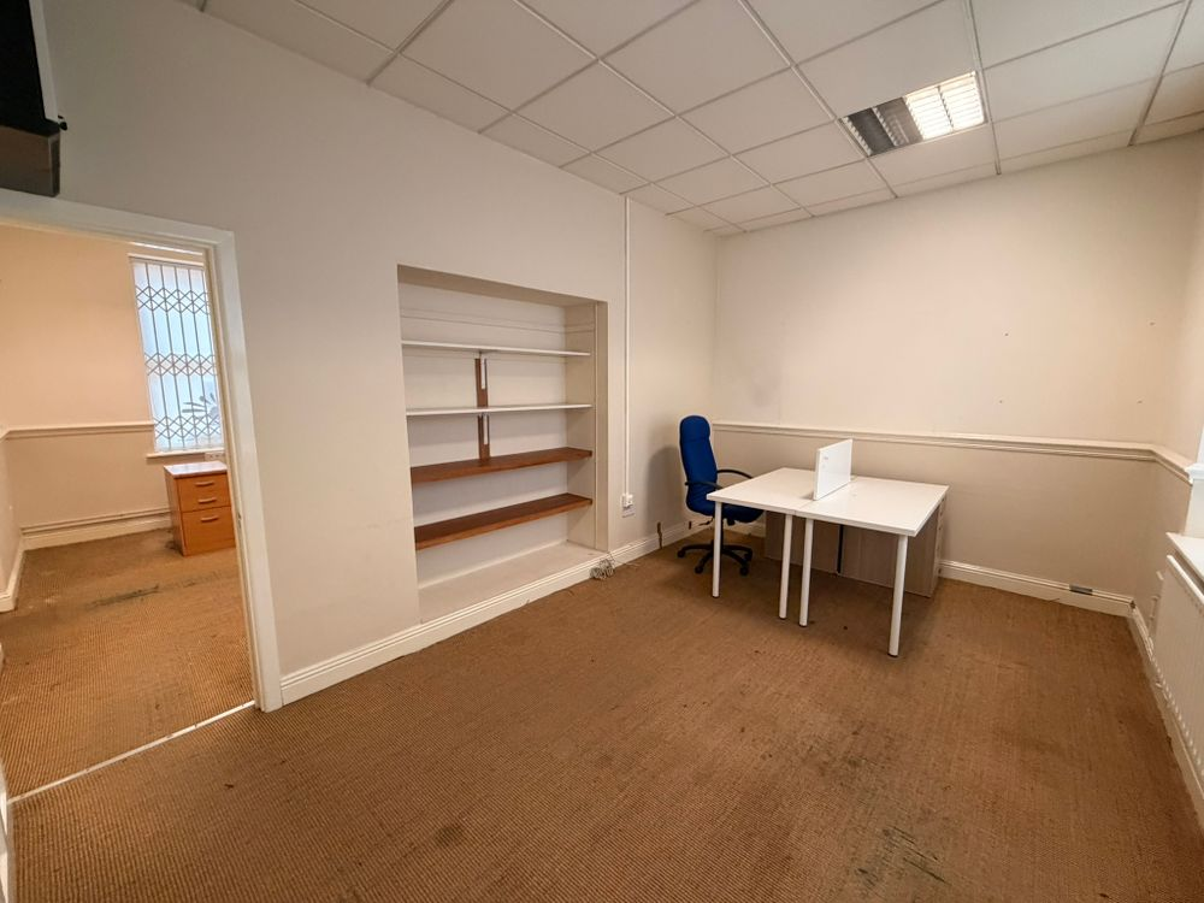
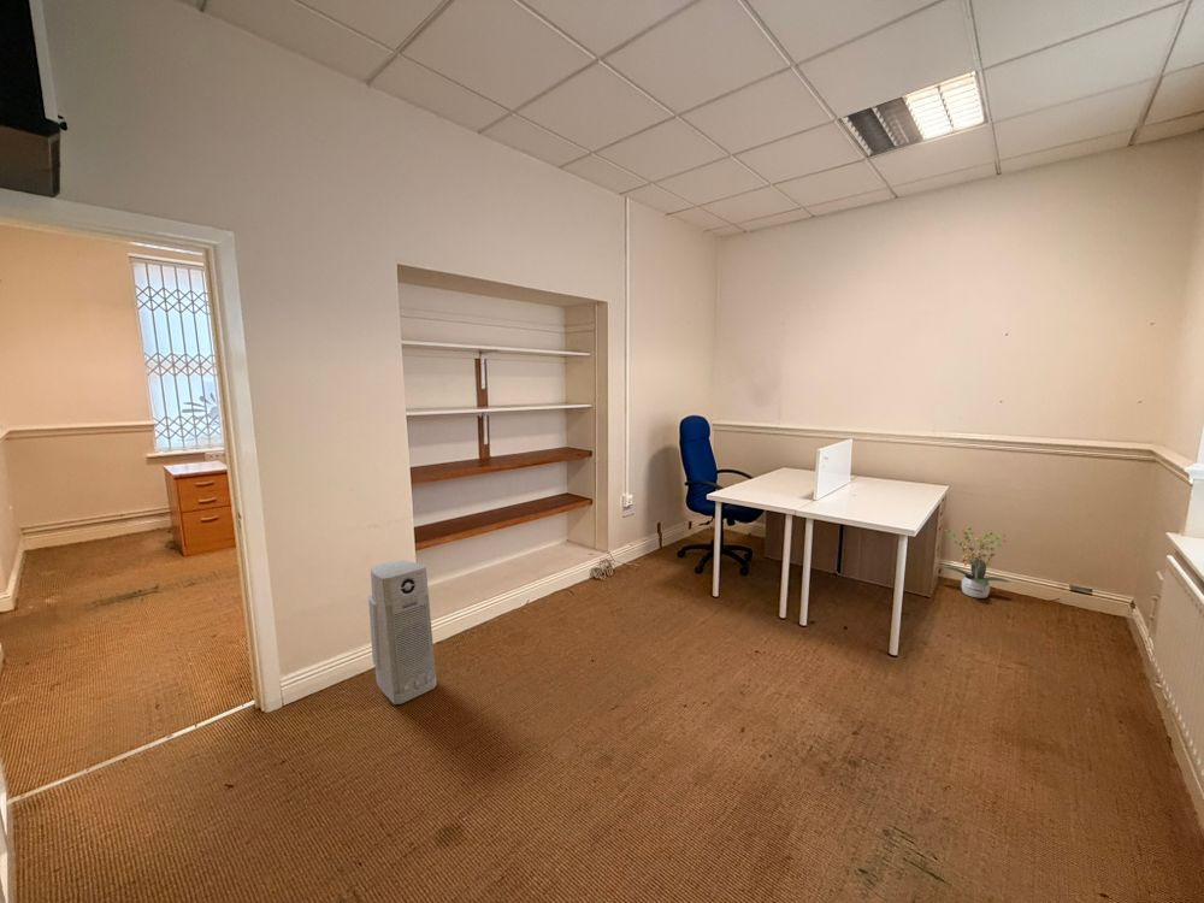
+ air purifier (400, 625)
+ potted plant (973, 561)
